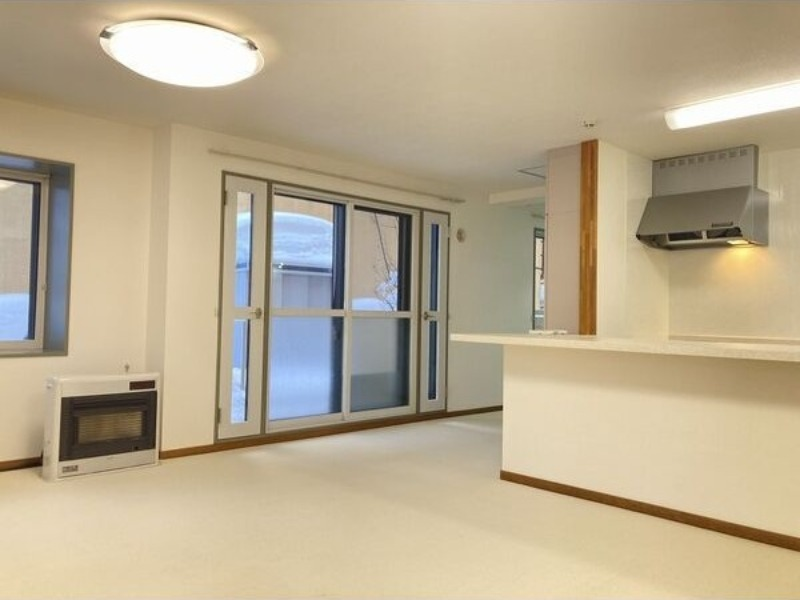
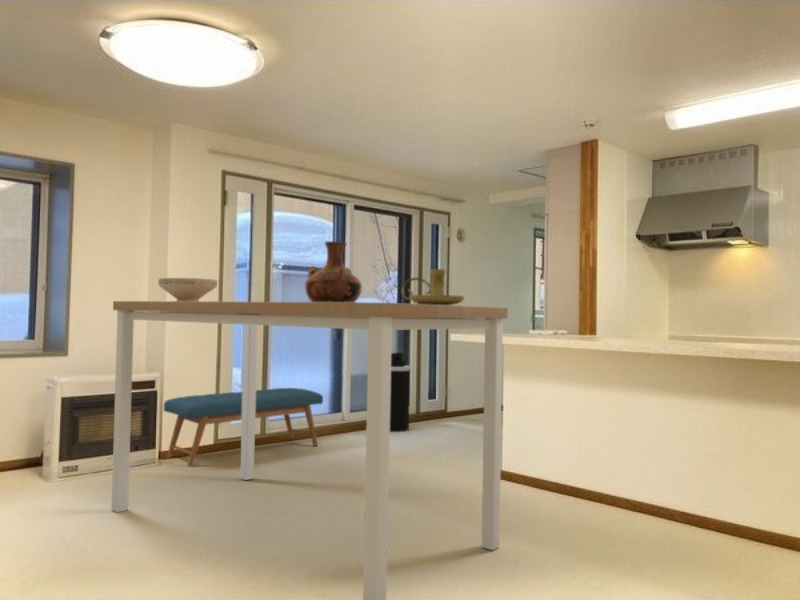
+ vase (333, 272)
+ dining table (254, 415)
+ decorative bowl (187, 290)
+ trash can (395, 390)
+ candle holder (431, 287)
+ bench (241, 419)
